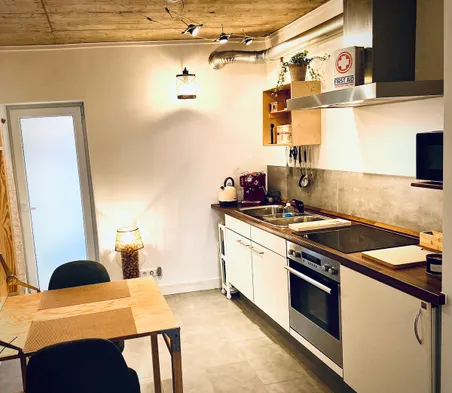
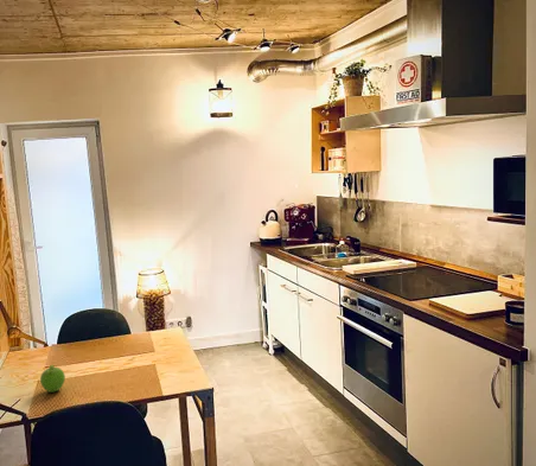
+ fruit (52, 378)
